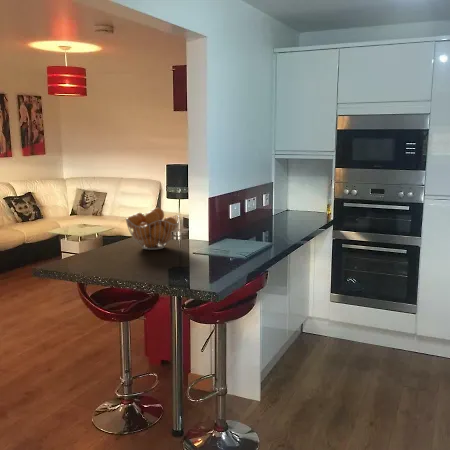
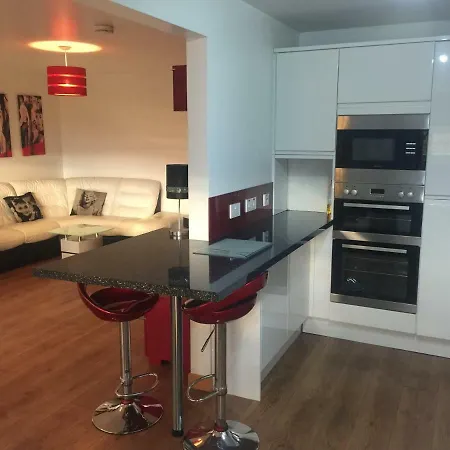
- fruit basket (153, 228)
